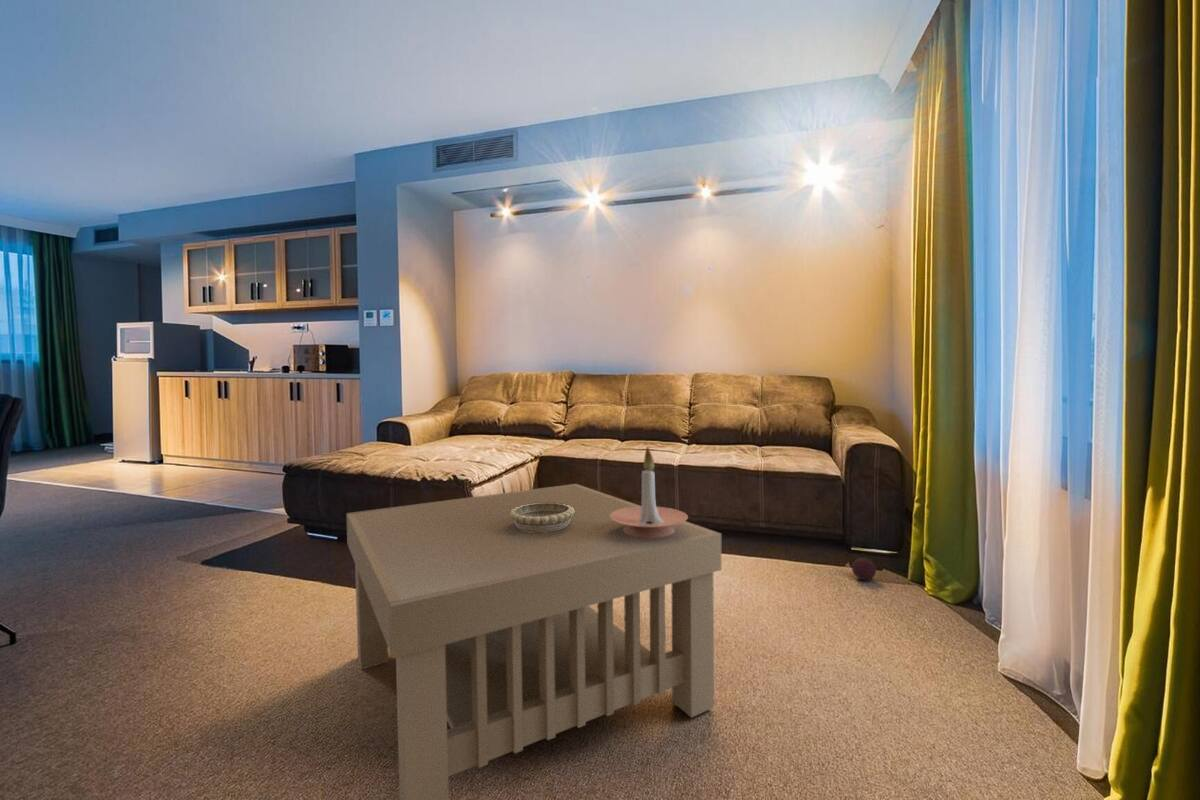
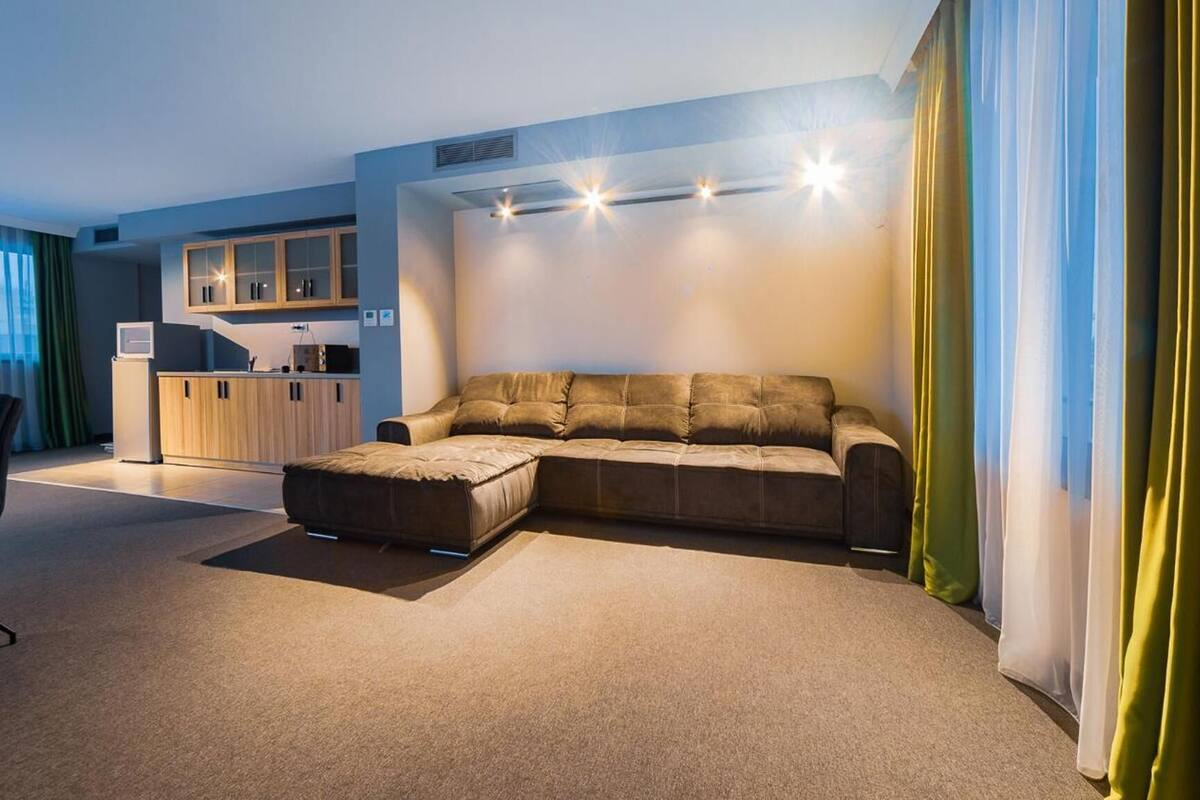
- coffee table (519, 602)
- decorative ball (863, 569)
- candle holder (648, 487)
- decorative bowl (542, 516)
